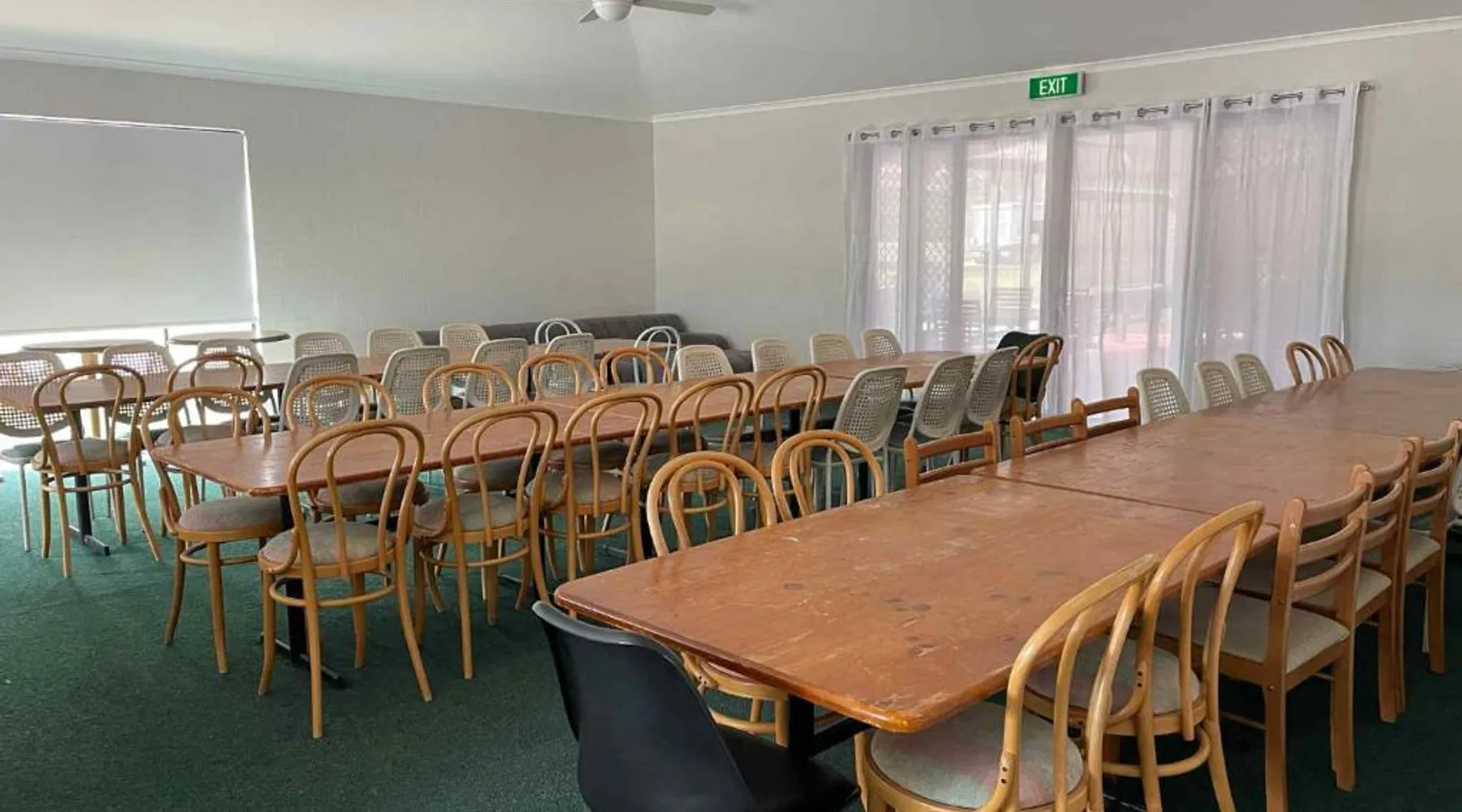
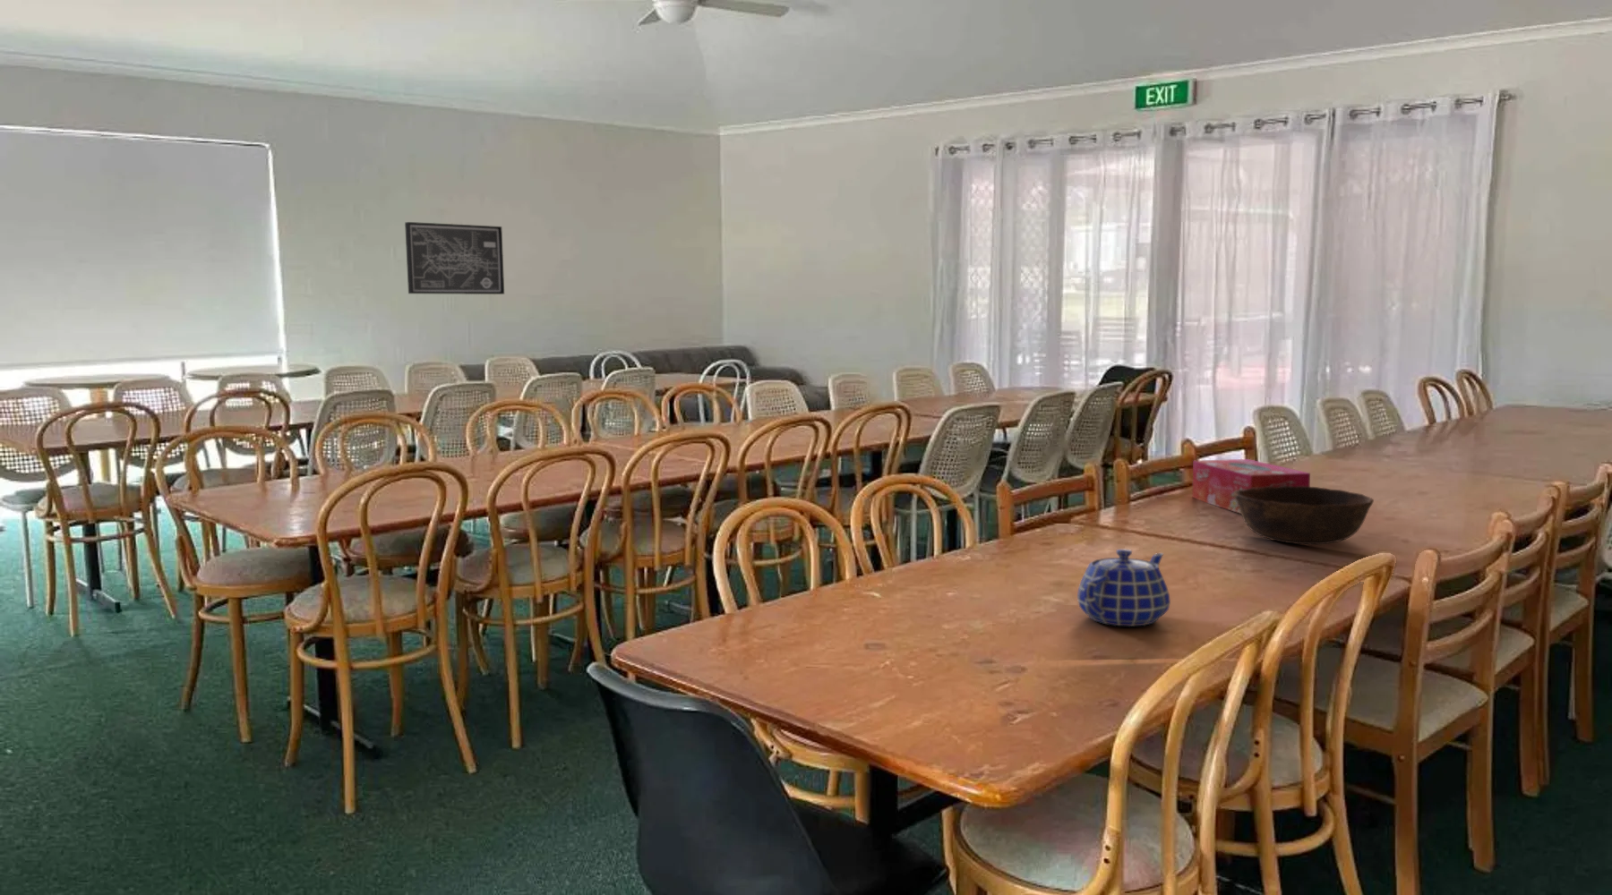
+ wall art (455, 259)
+ teapot (1126, 583)
+ tissue box (1248, 486)
+ bowl (1300, 517)
